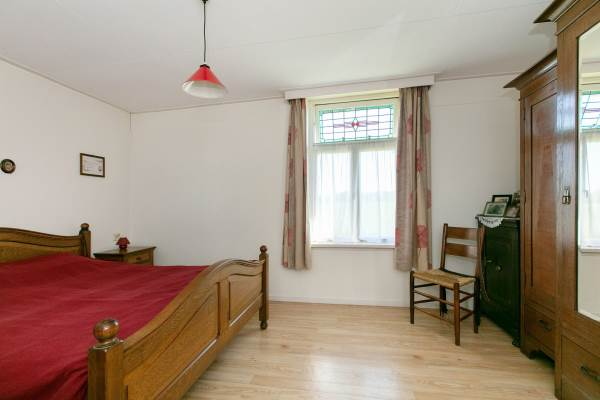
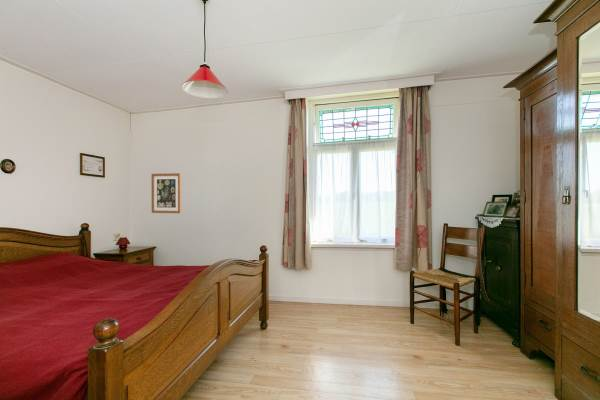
+ wall art (166, 193)
